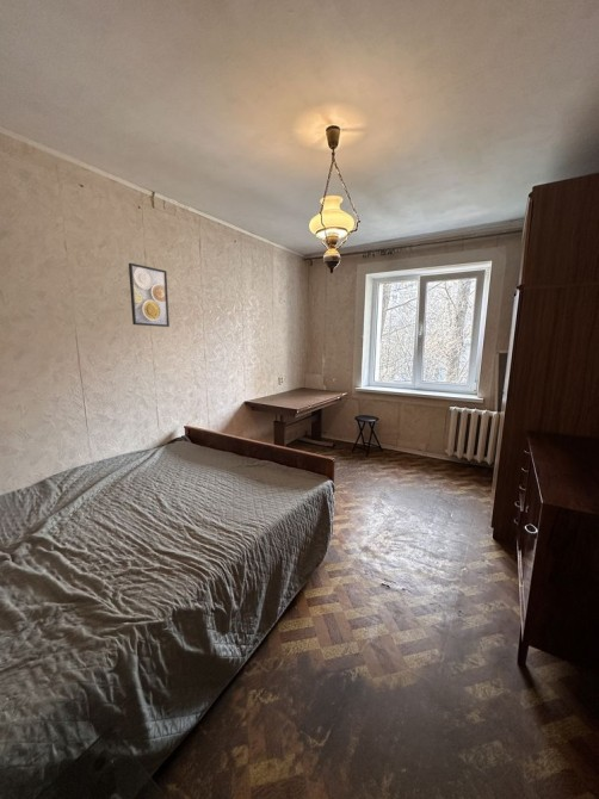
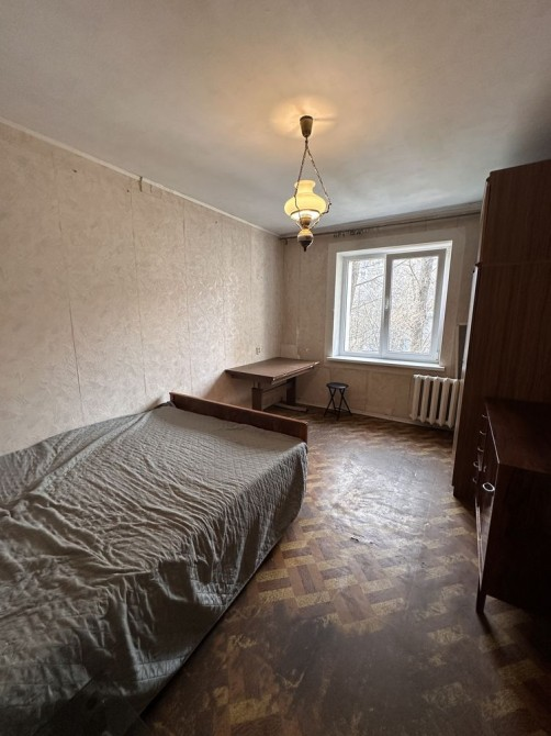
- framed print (149, 297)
